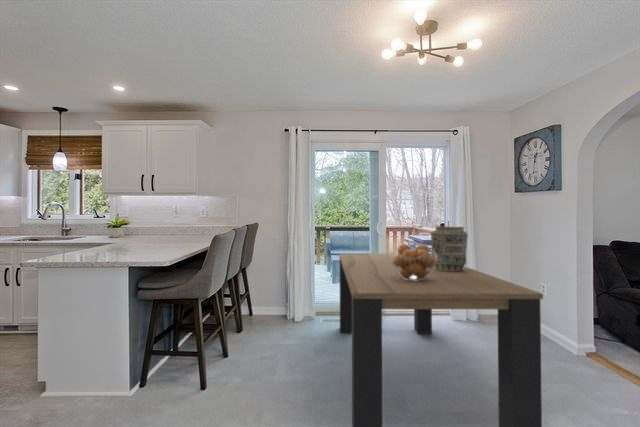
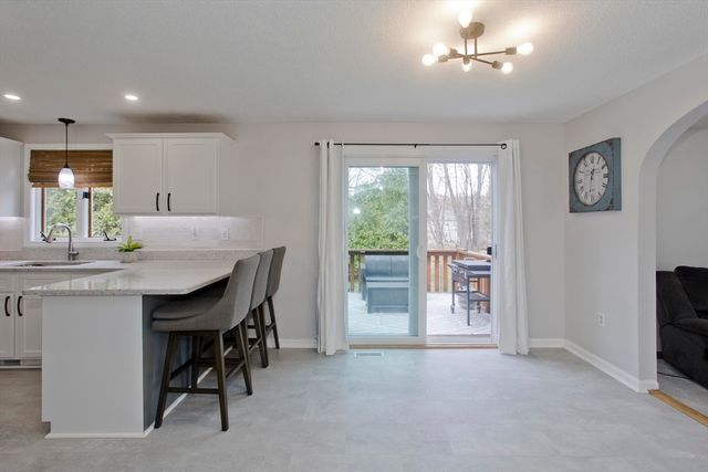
- dining table (414, 319)
- fruit basket (412, 261)
- vase (449, 247)
